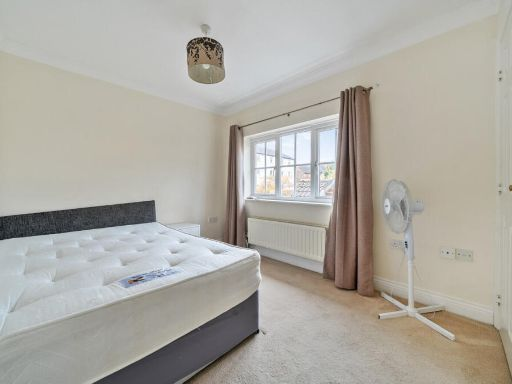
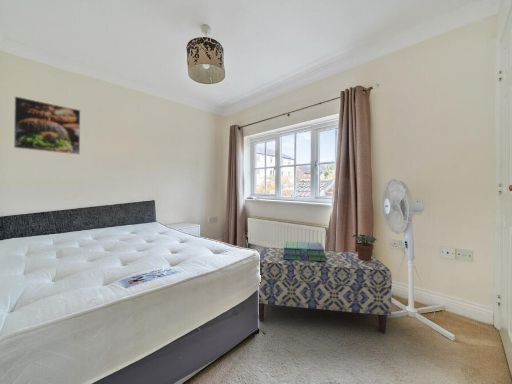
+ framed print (49, 127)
+ bench (316, 284)
+ potted plant (363, 247)
+ stack of books (303, 250)
